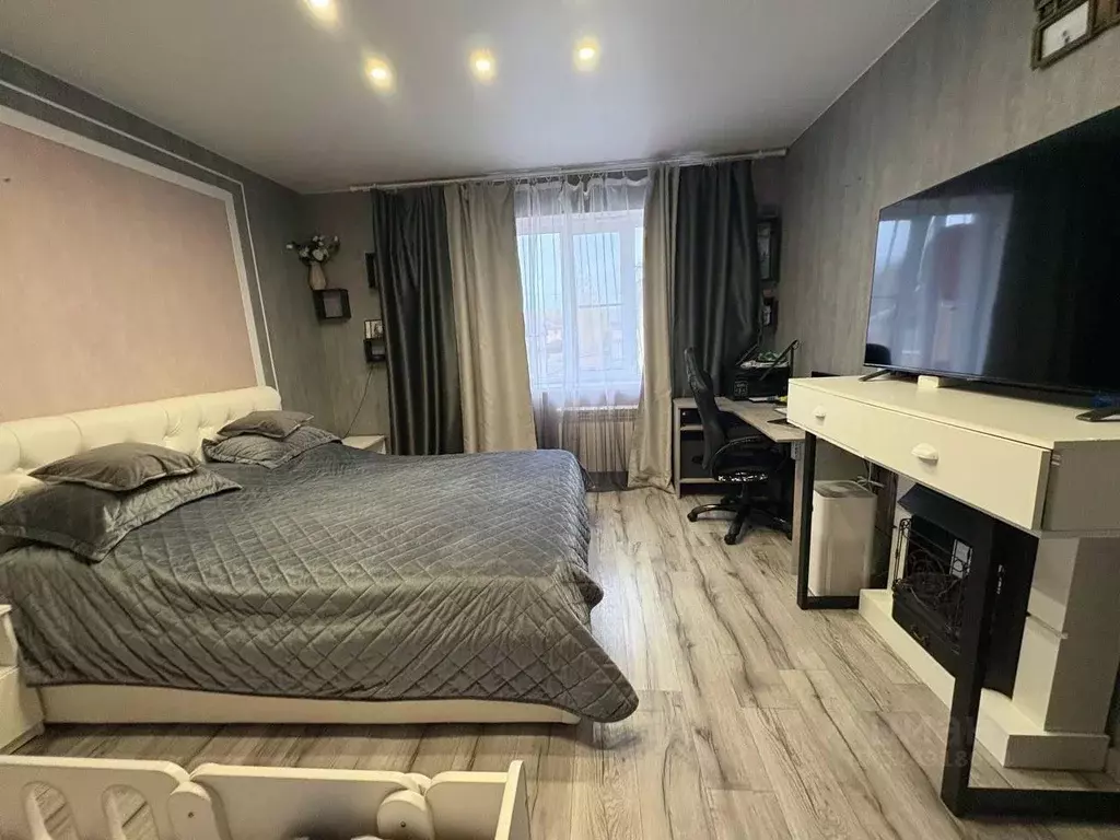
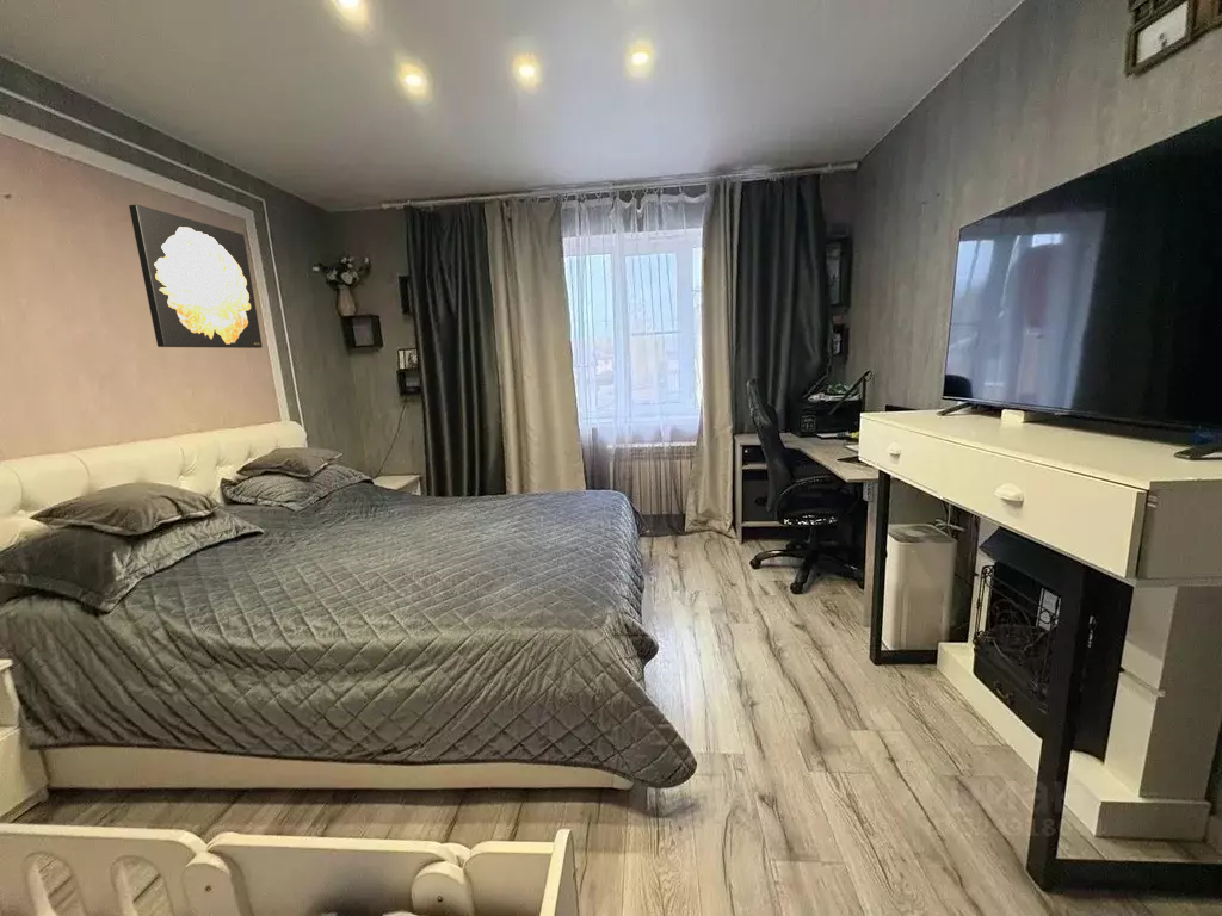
+ wall art (204, 285)
